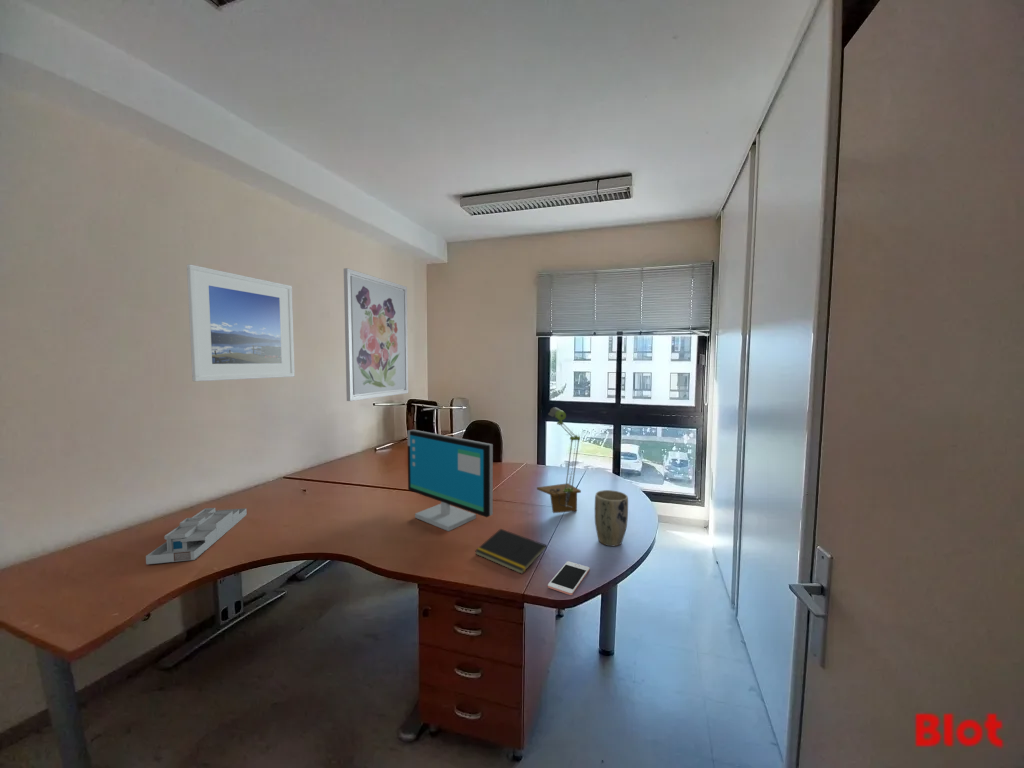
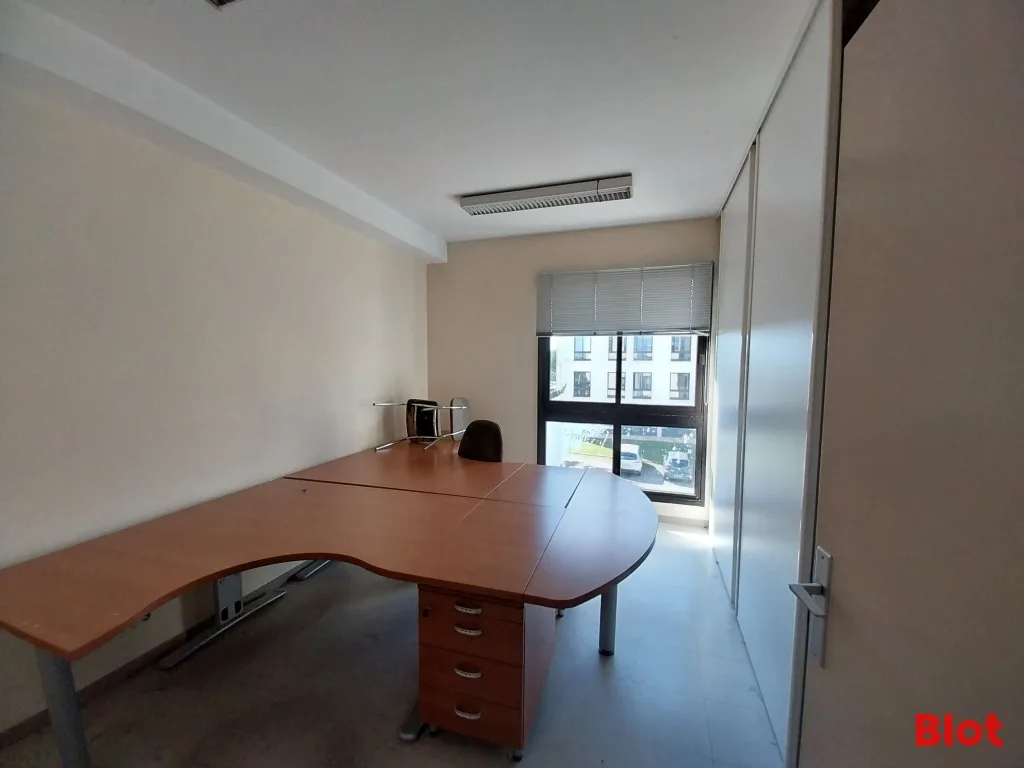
- desk lamp (568, 463)
- cell phone (569, 577)
- wall art (379, 338)
- computer monitor (445, 477)
- notepad (510, 549)
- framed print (247, 328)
- desk organizer (202, 527)
- plant pot (610, 518)
